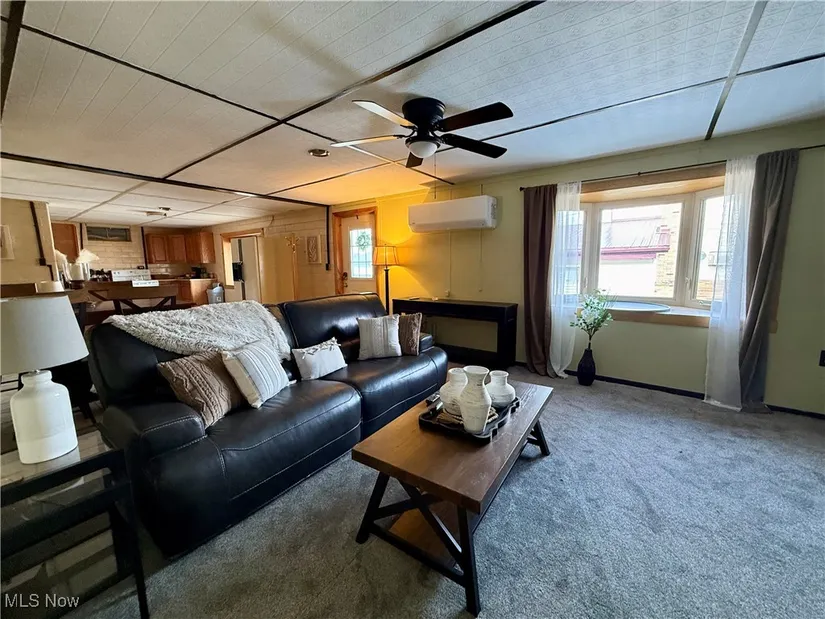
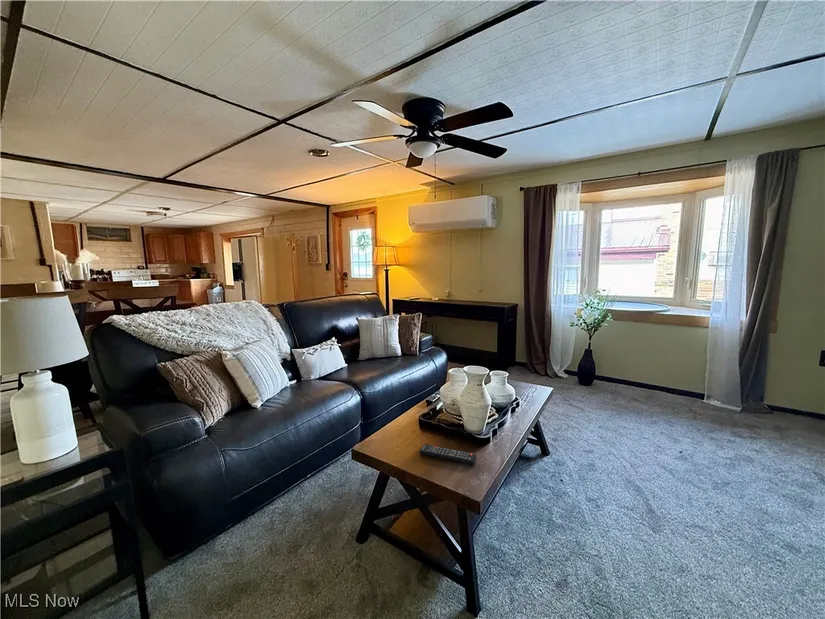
+ remote control (447, 454)
